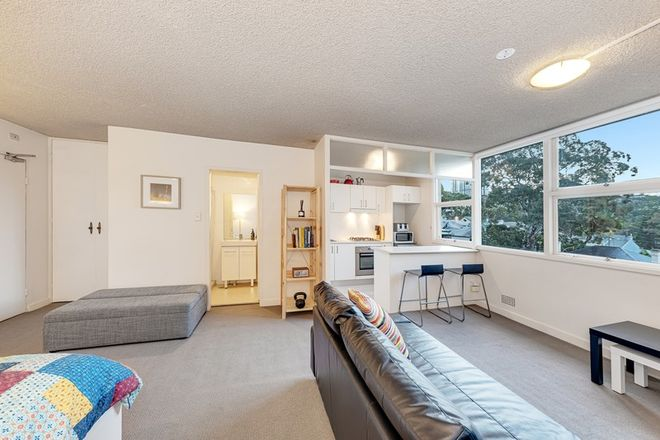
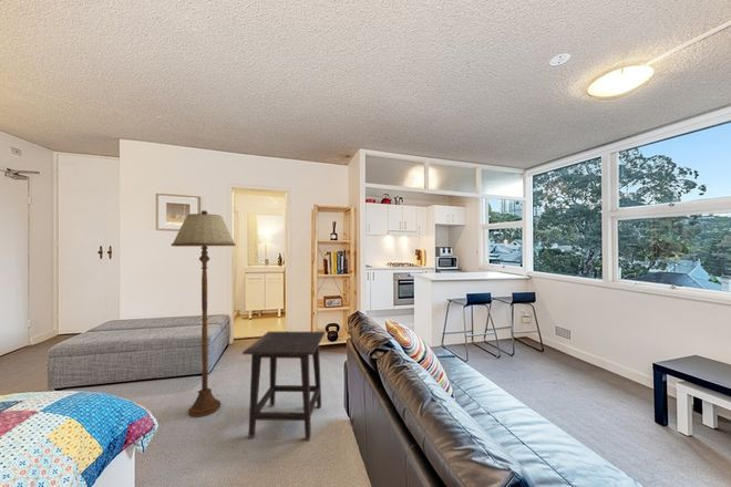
+ floor lamp (205, 309)
+ side table (288, 385)
